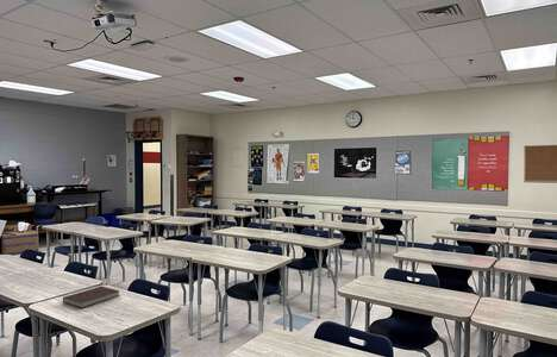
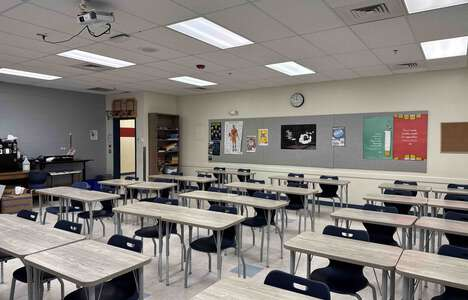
- notebook (92, 296)
